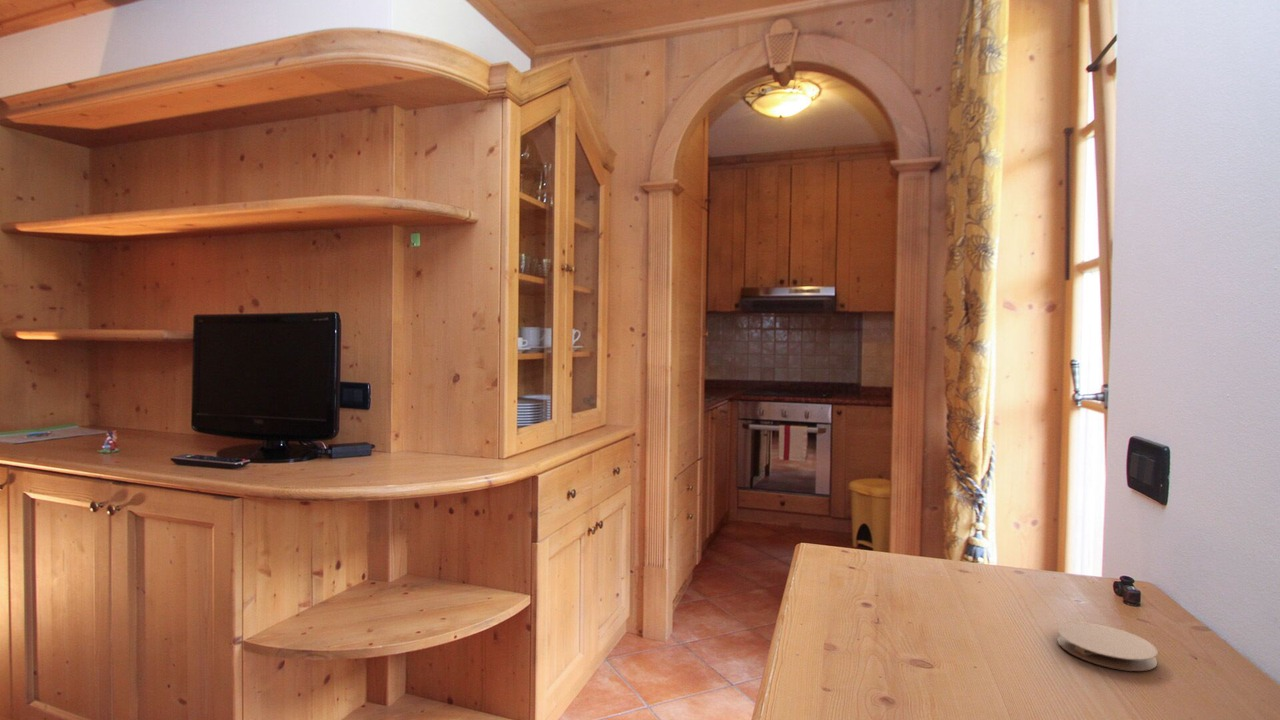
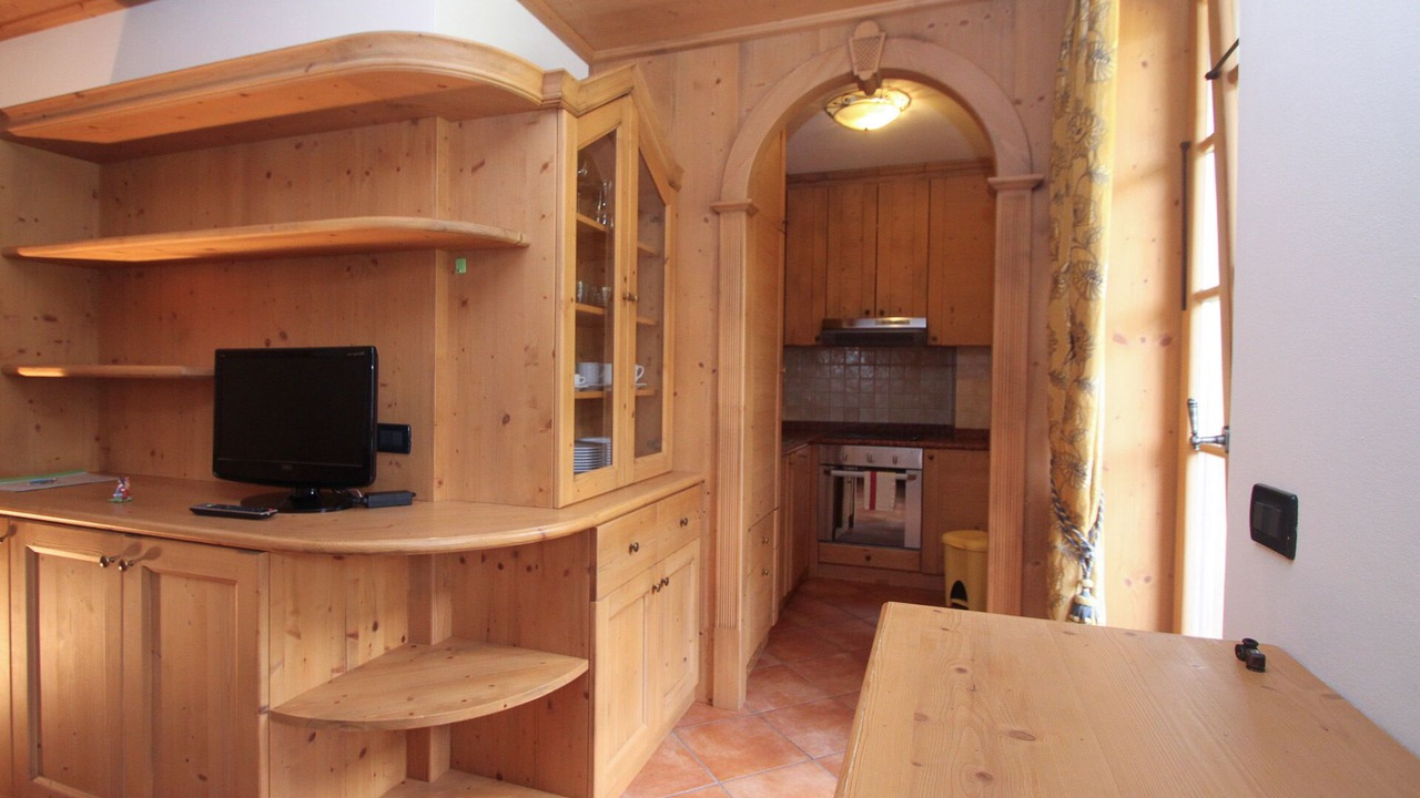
- coaster (1105, 645)
